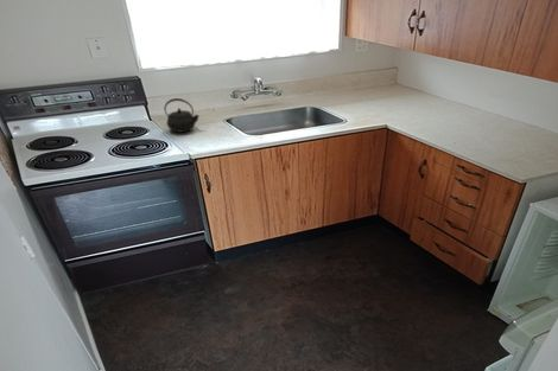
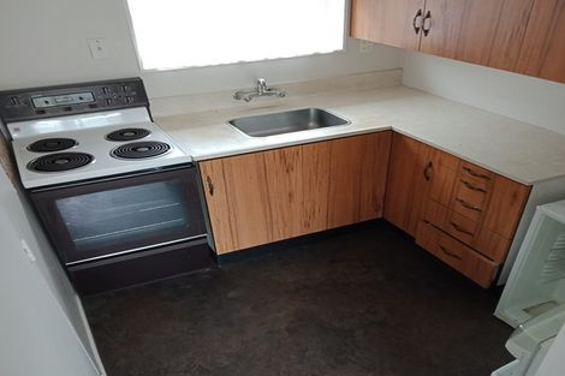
- kettle (182, 114)
